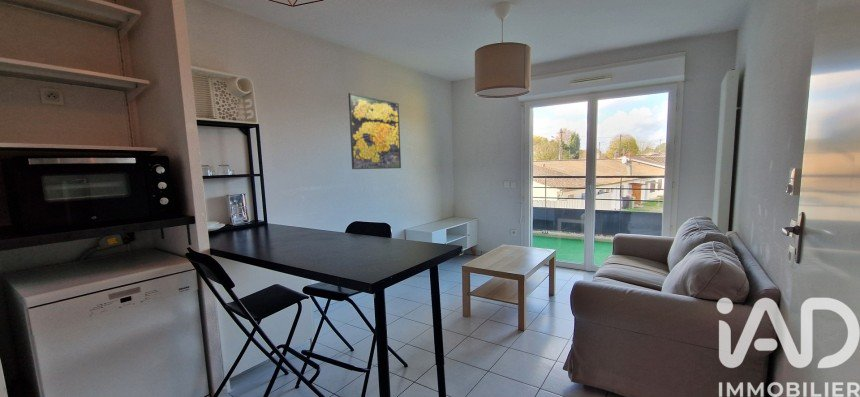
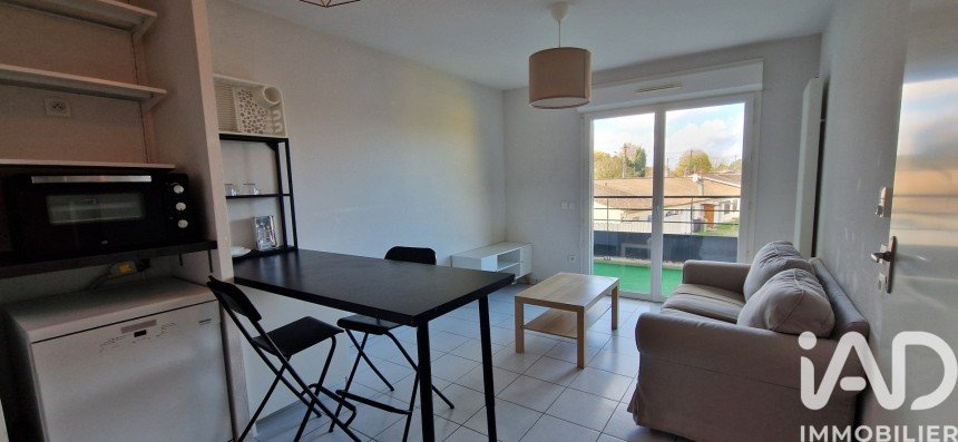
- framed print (377, 133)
